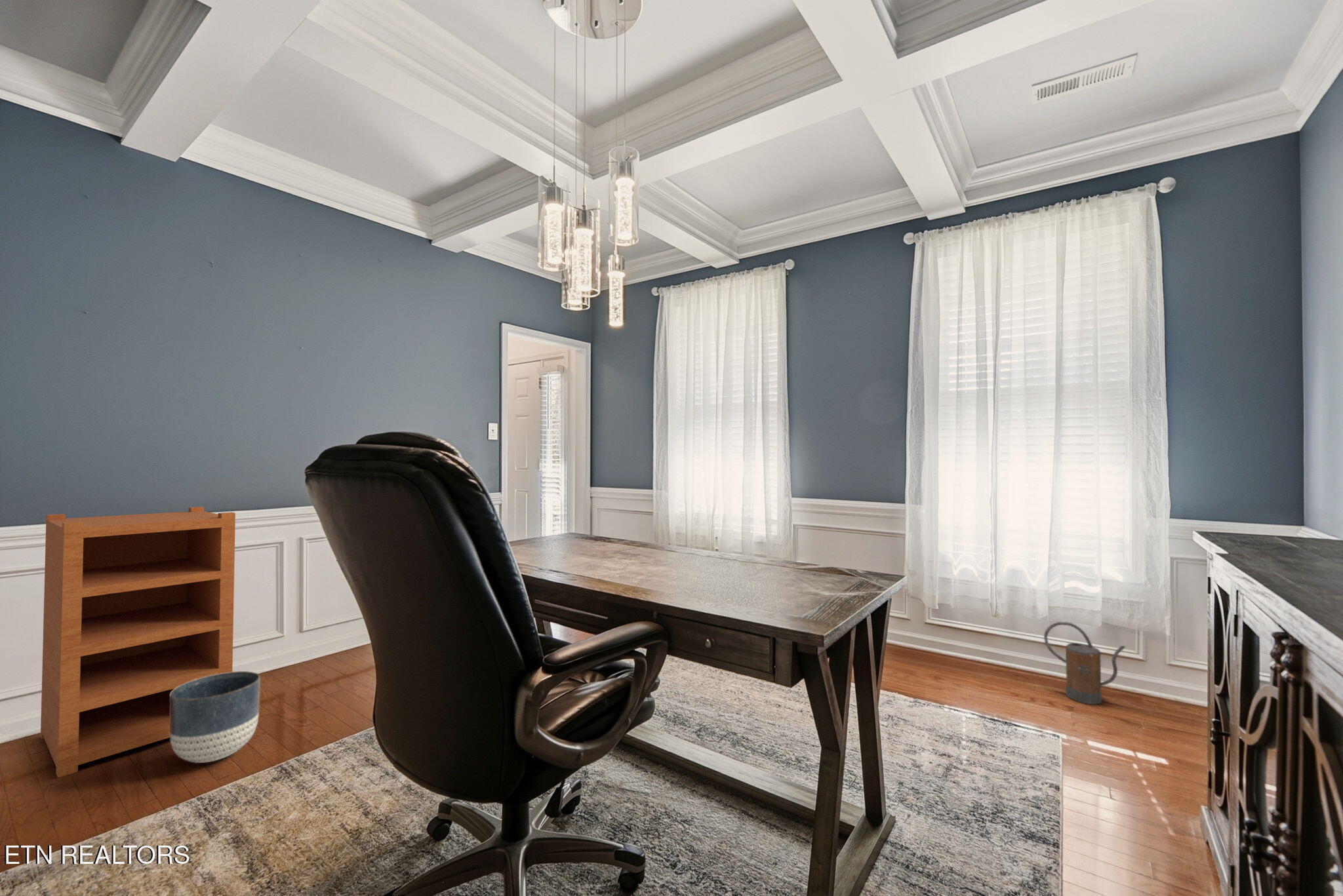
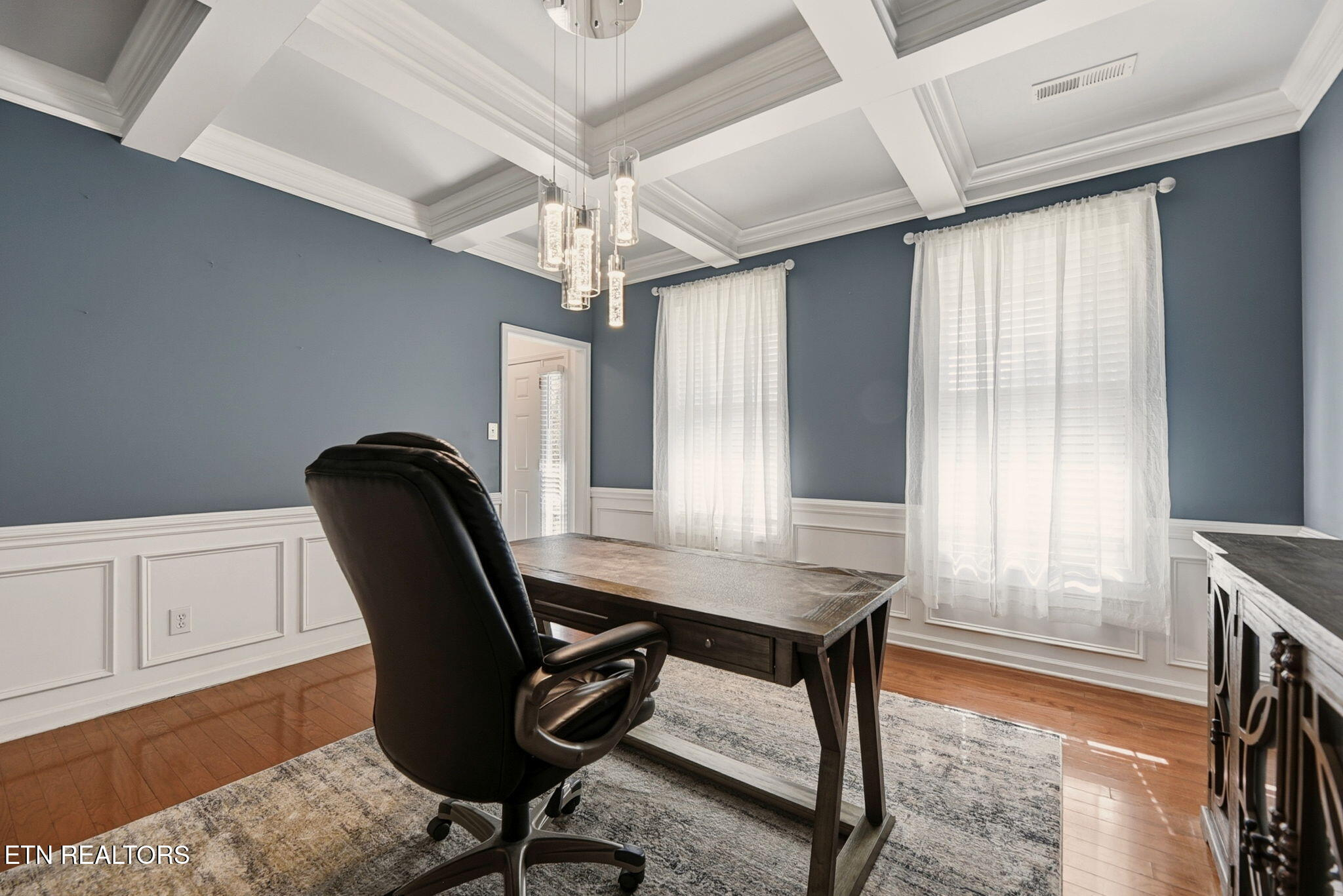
- cupboard (140, 621)
- watering can (1083, 661)
- planter (216, 720)
